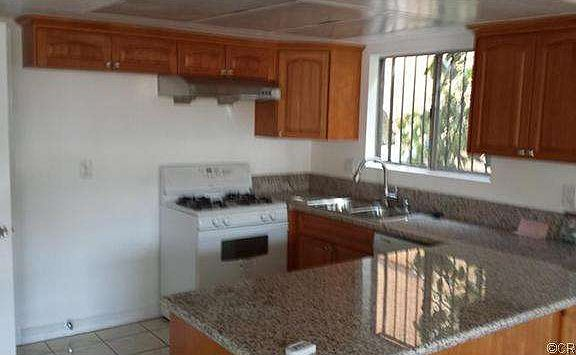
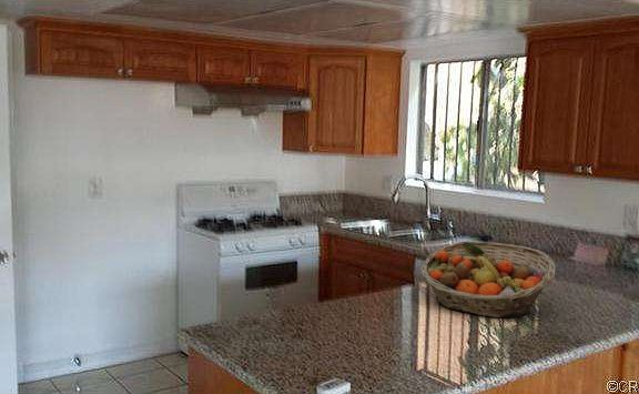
+ fruit basket (485, 277)
